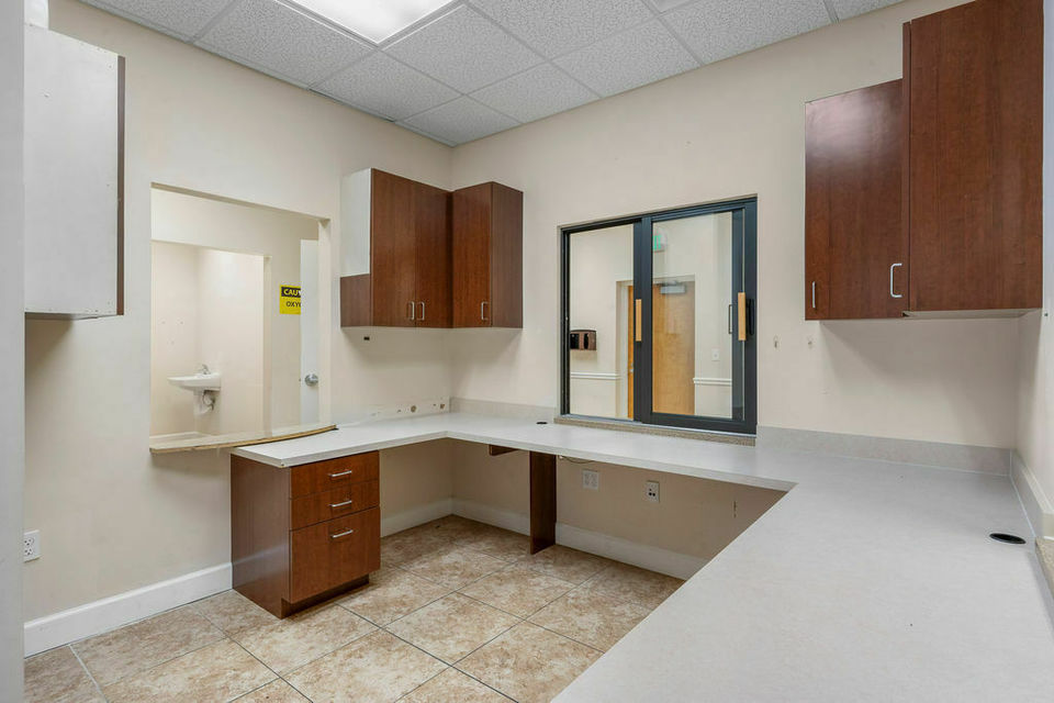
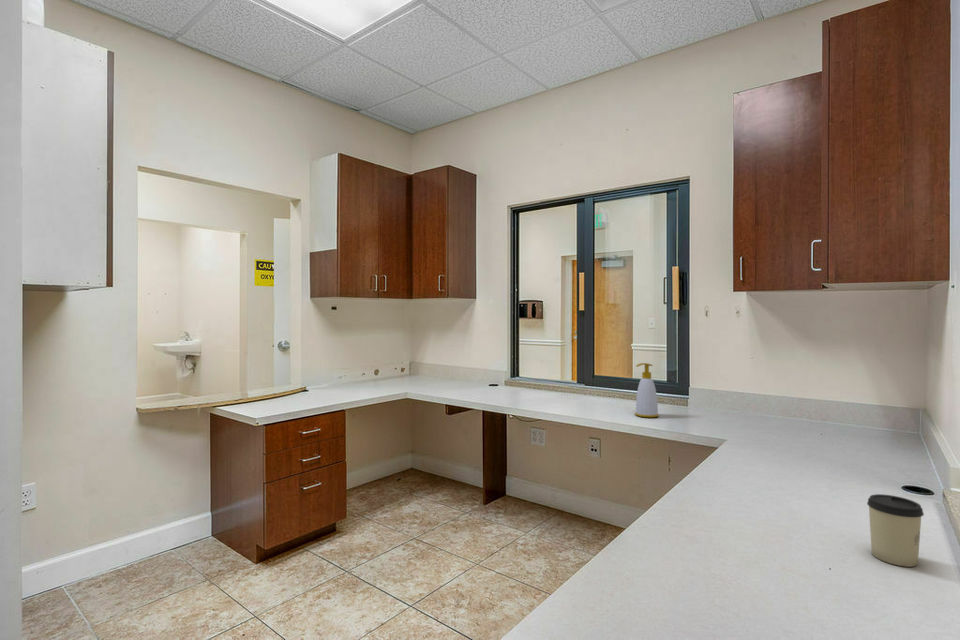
+ soap bottle (646, 389)
+ cup (894, 529)
